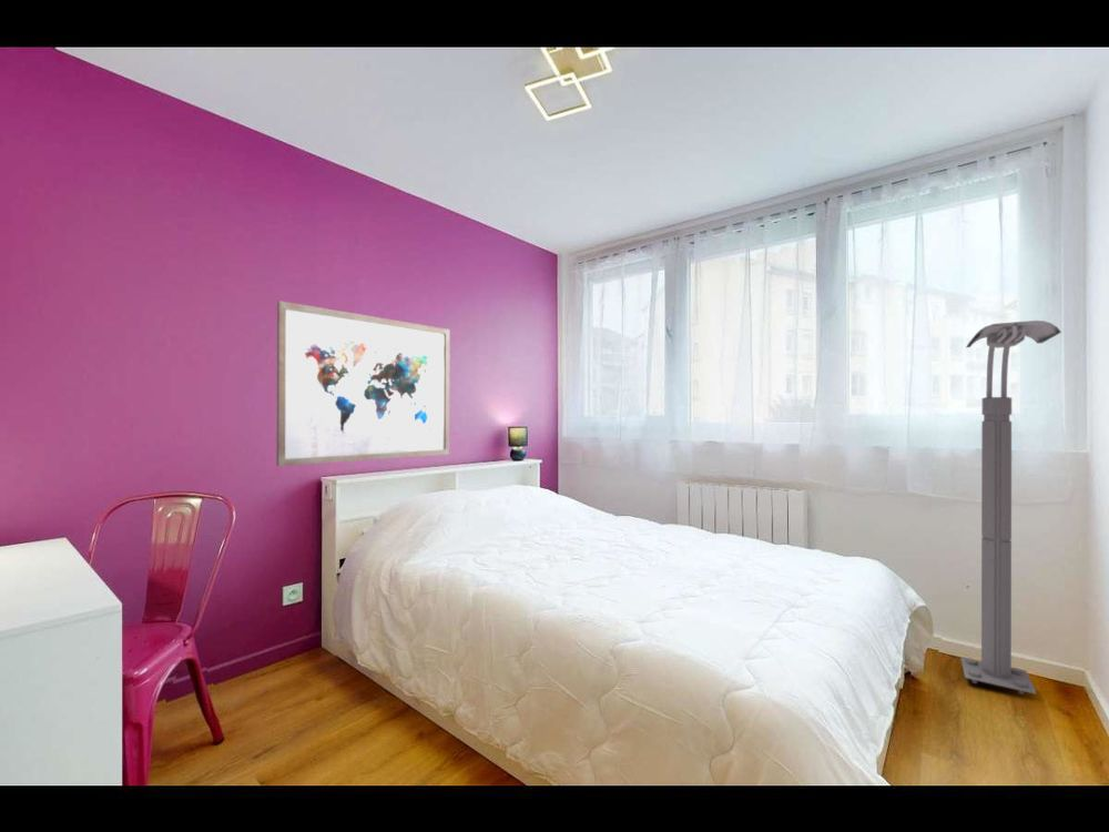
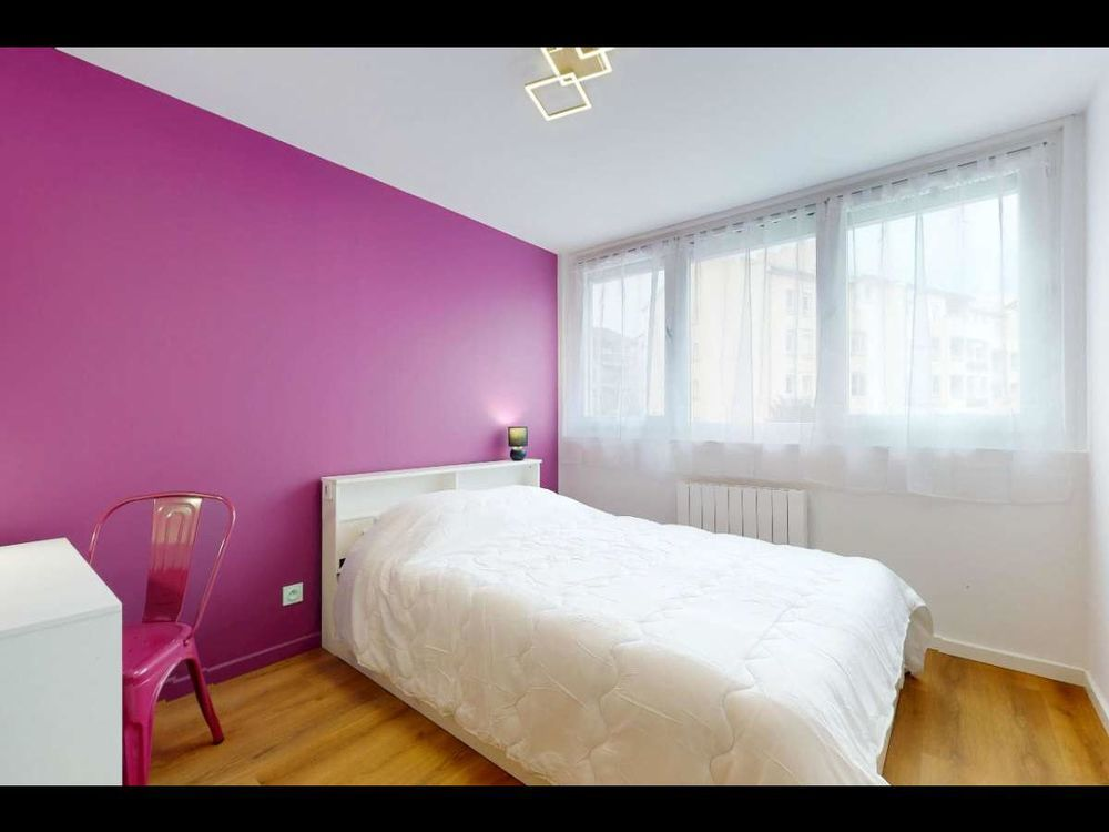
- floor lamp (1003, 515)
- wall art (375, 388)
